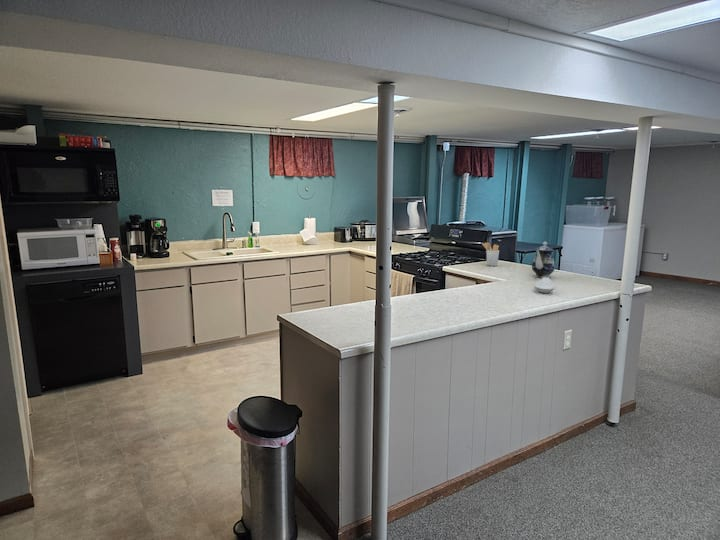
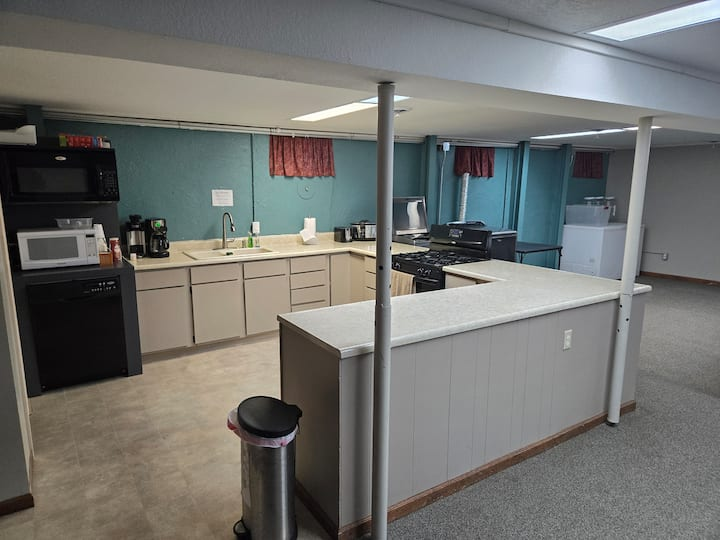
- utensil holder (490, 253)
- spoon rest (544, 284)
- teapot (543, 259)
